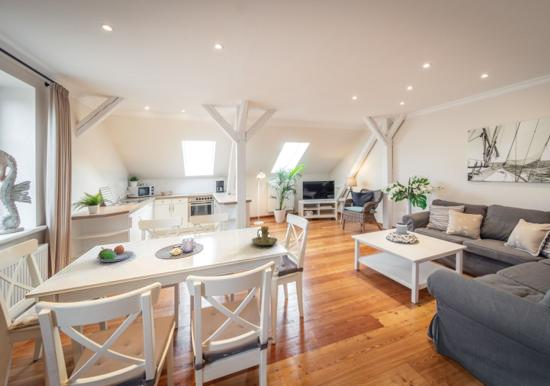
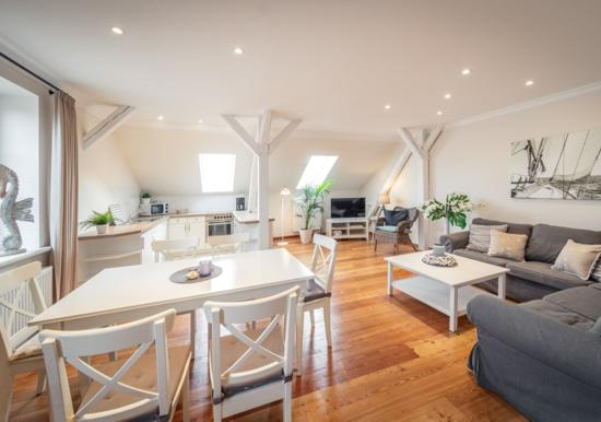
- fruit bowl (114, 252)
- candle holder (263, 234)
